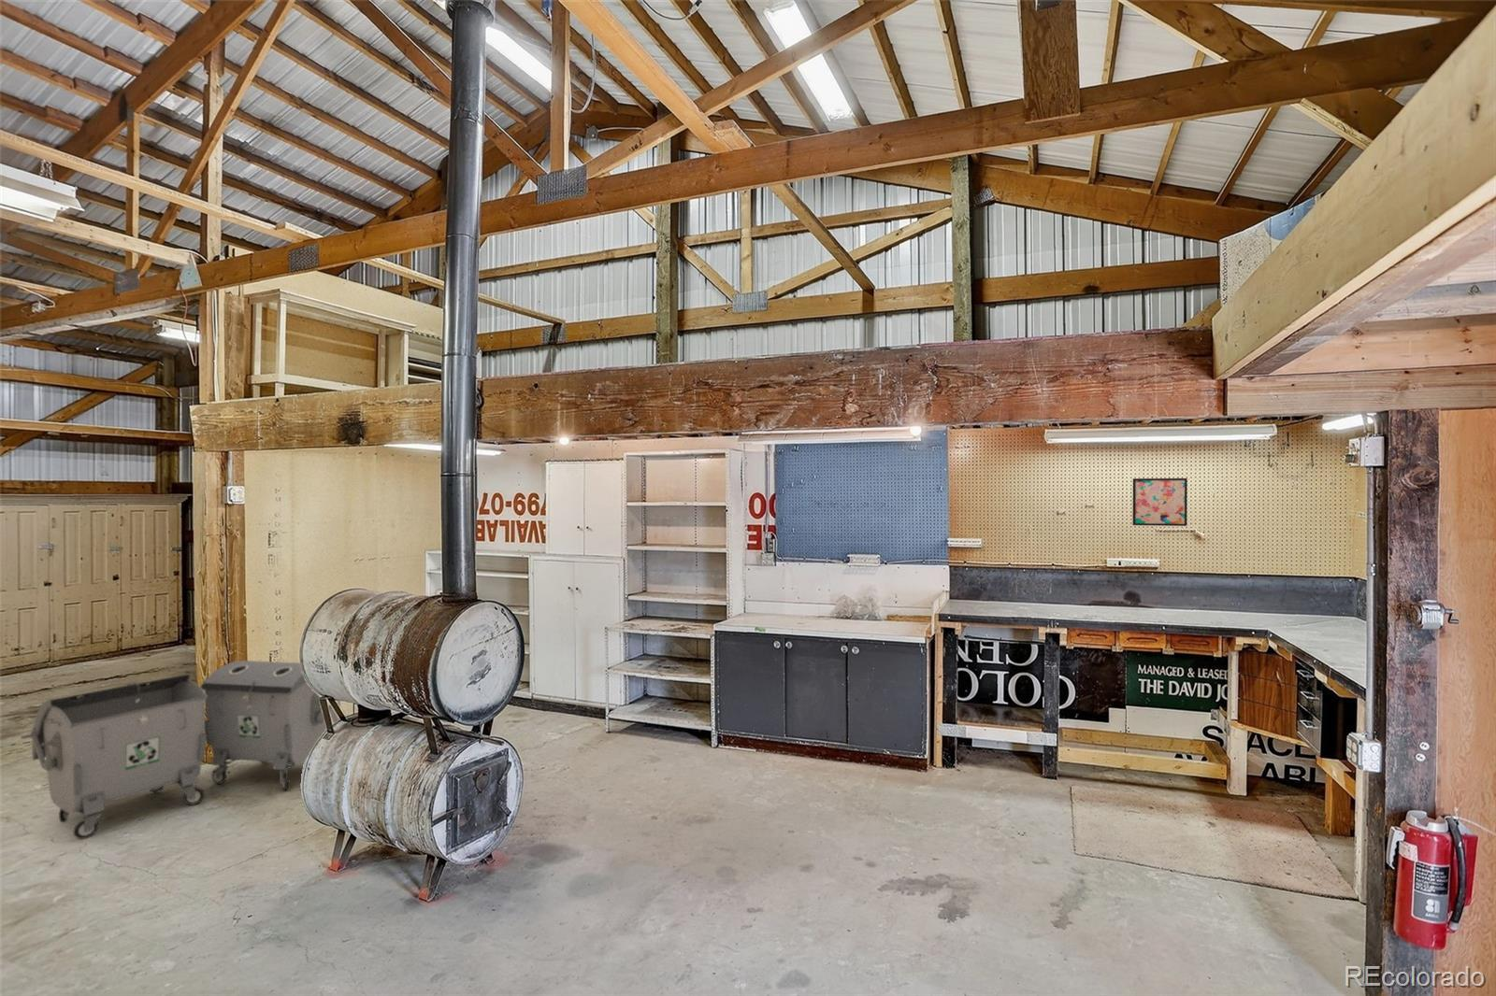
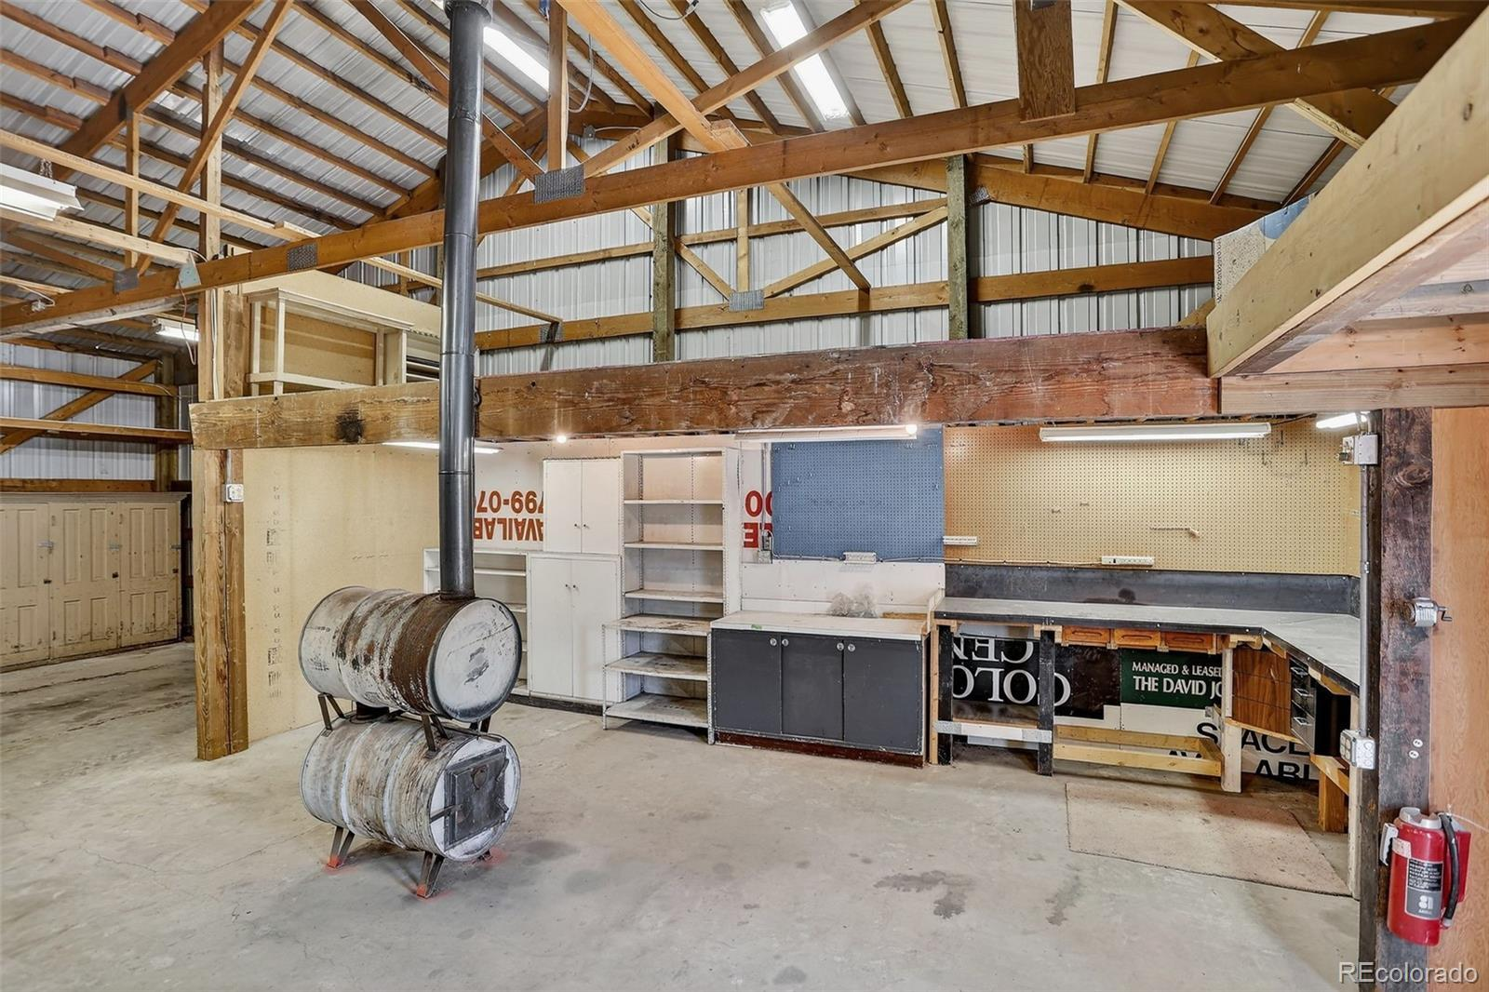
- waste bin (198, 734)
- wall art (1159, 501)
